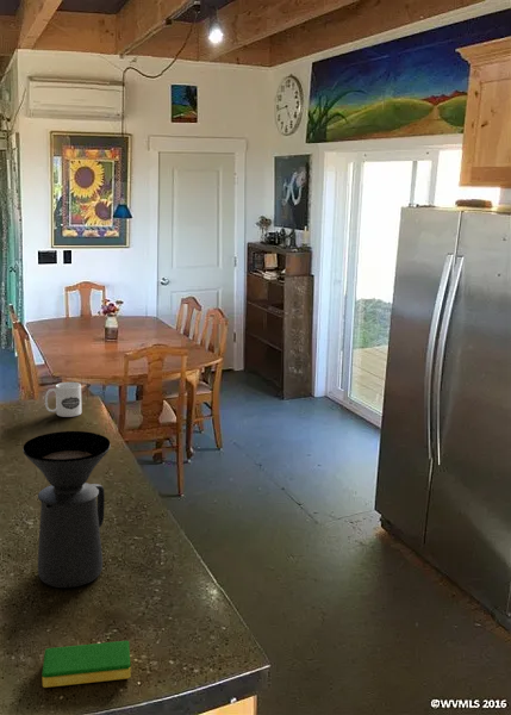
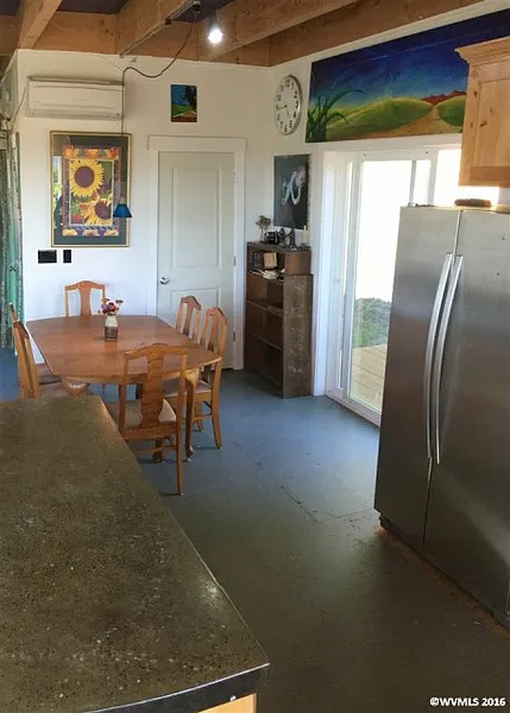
- mug (63, 399)
- dish sponge (87, 663)
- coffee maker (69, 509)
